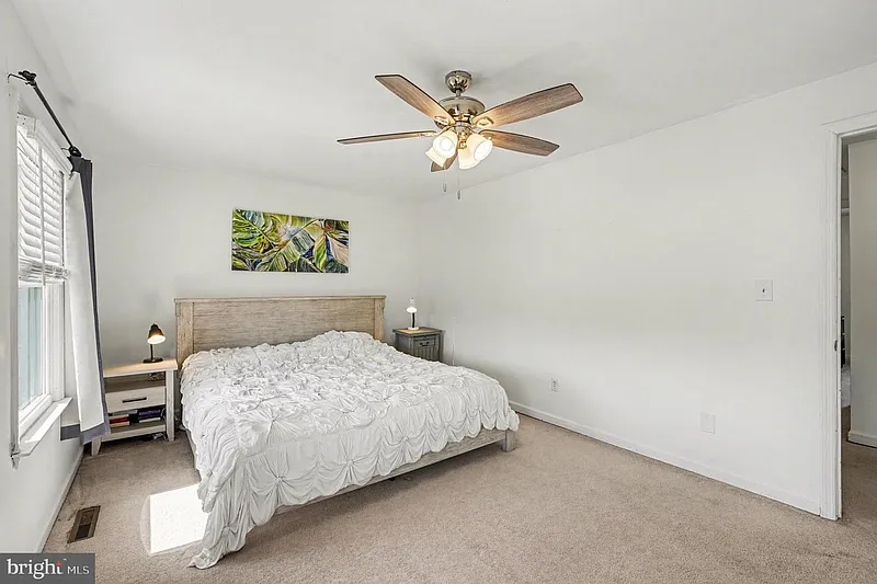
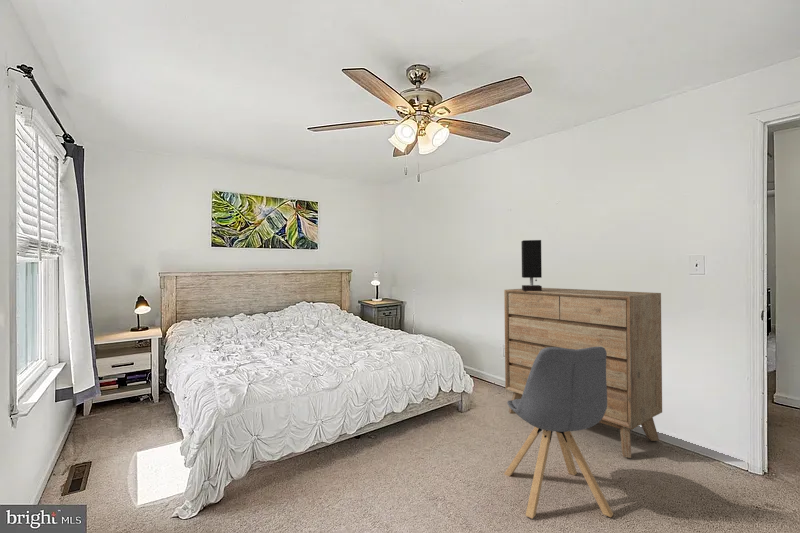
+ table lamp (531, 265)
+ dresser (576, 348)
+ bar stool (555, 417)
